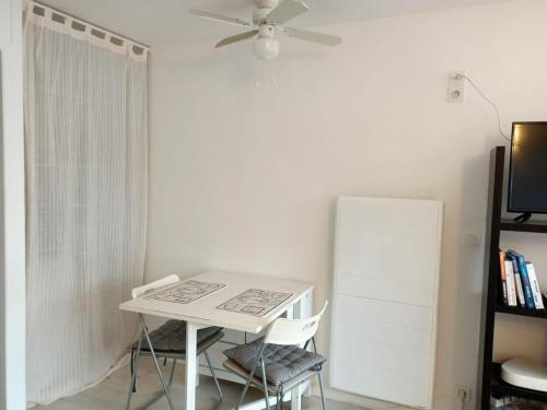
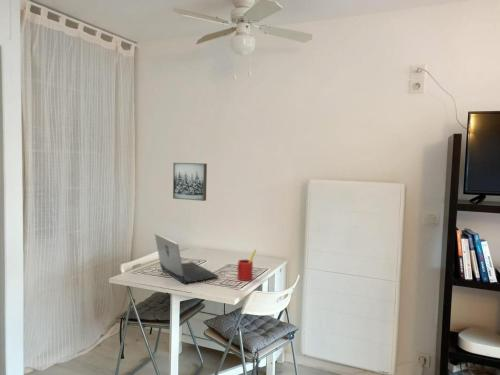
+ laptop (180, 257)
+ straw (246, 263)
+ wall art (189, 181)
